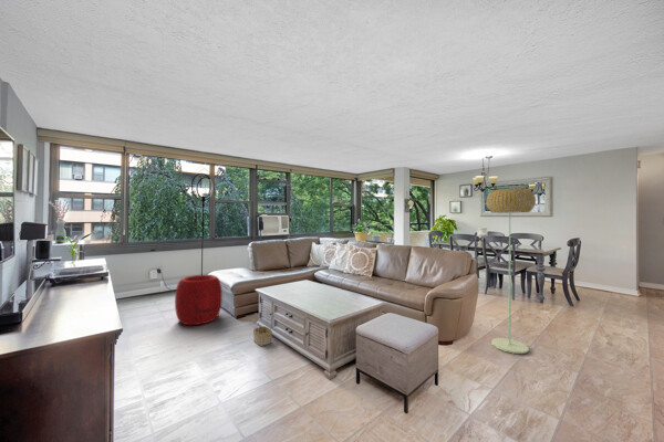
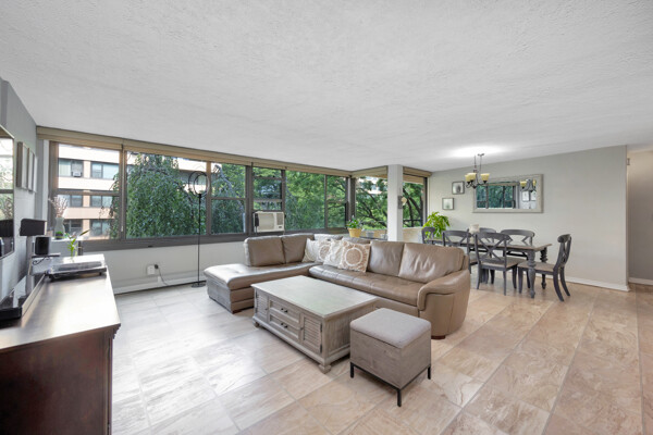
- basket (263, 326)
- floor lamp (509, 267)
- pouf (199, 298)
